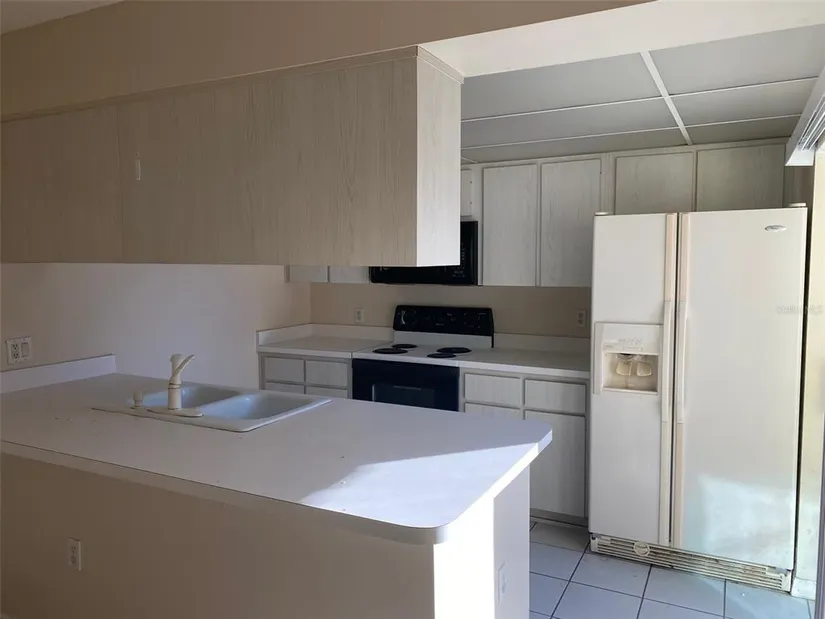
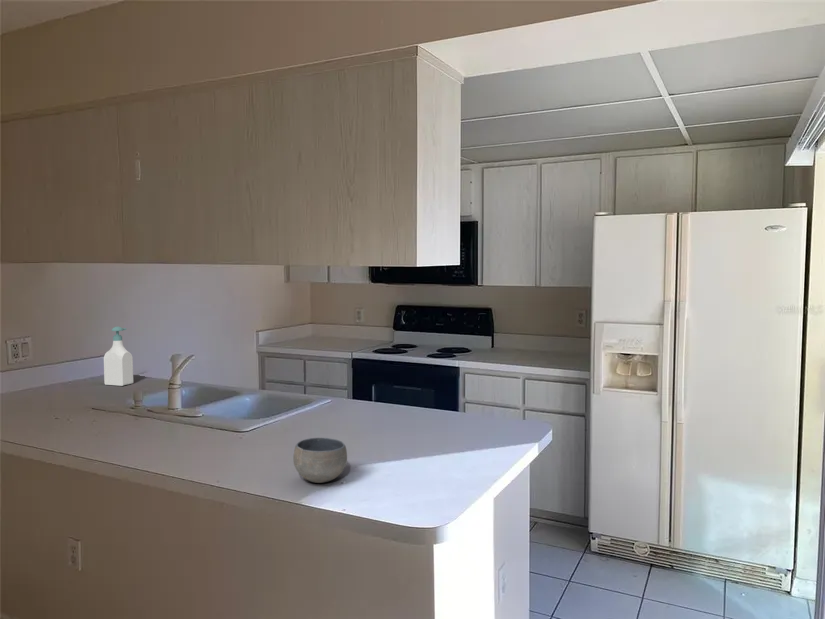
+ bowl (320, 461)
+ soap bottle (119, 355)
